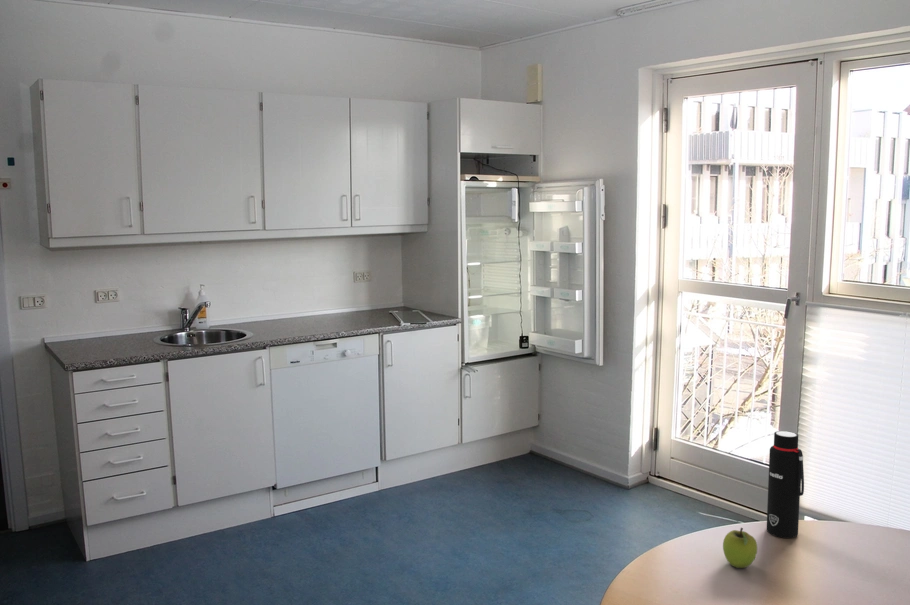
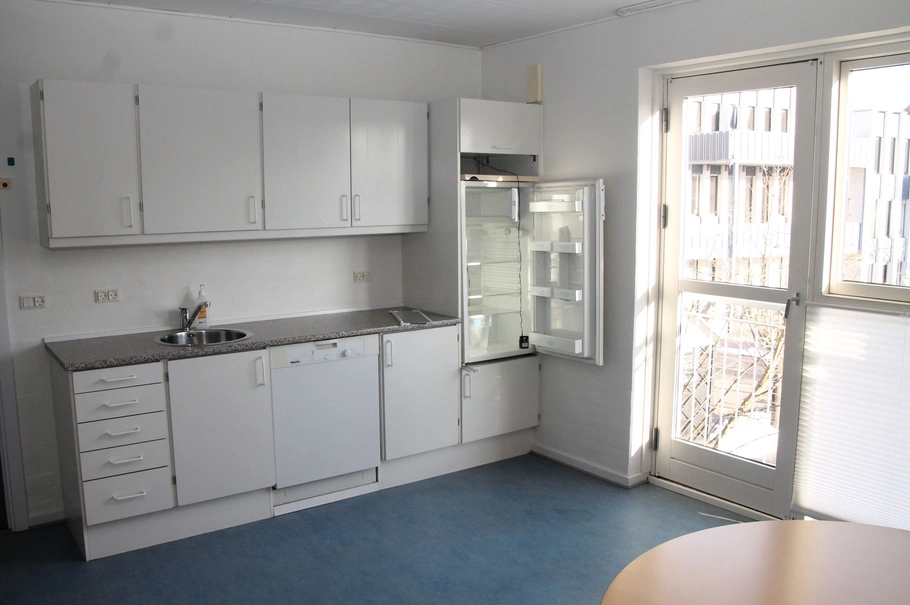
- fruit (740, 547)
- water bottle (786, 484)
